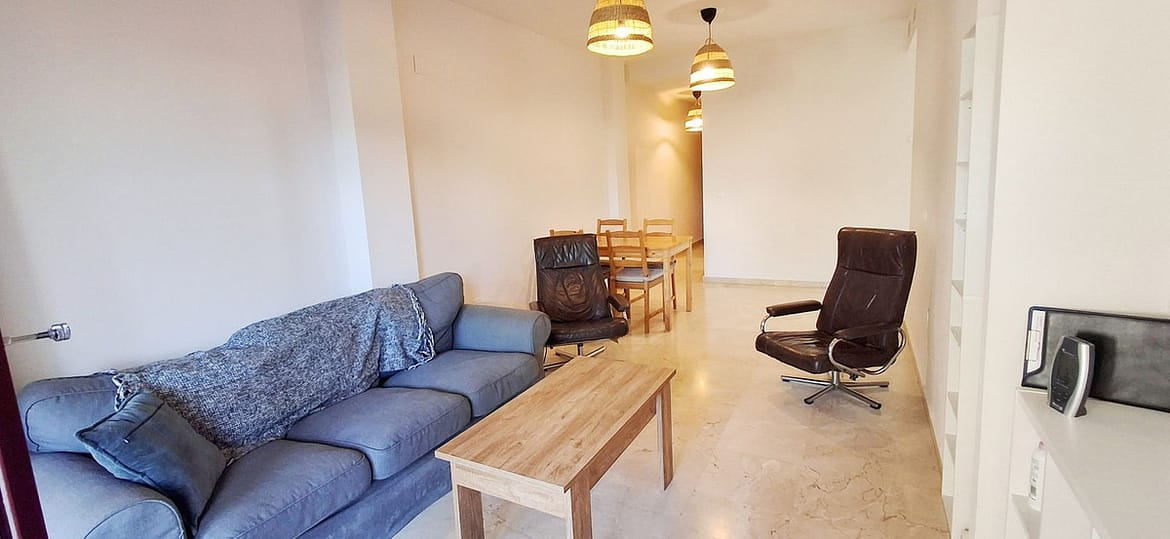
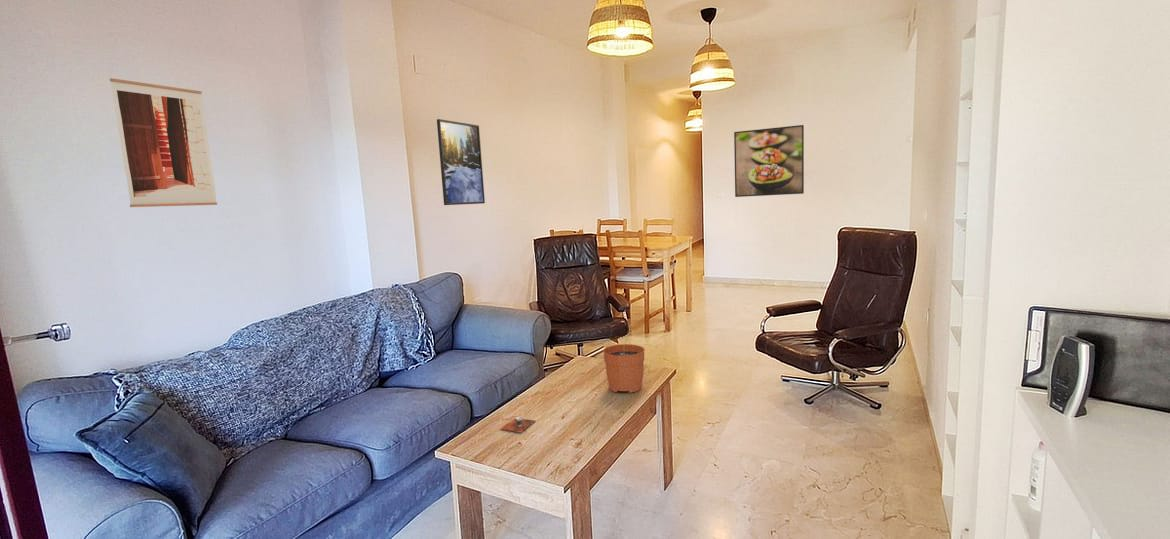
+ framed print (768, 162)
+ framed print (462, 163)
+ wall art (167, 146)
+ cup (518, 420)
+ plant pot (624, 359)
